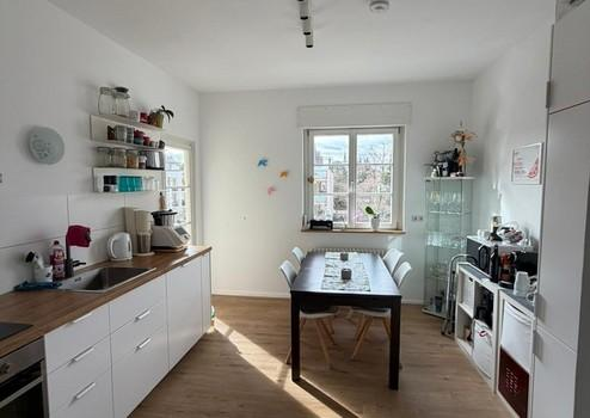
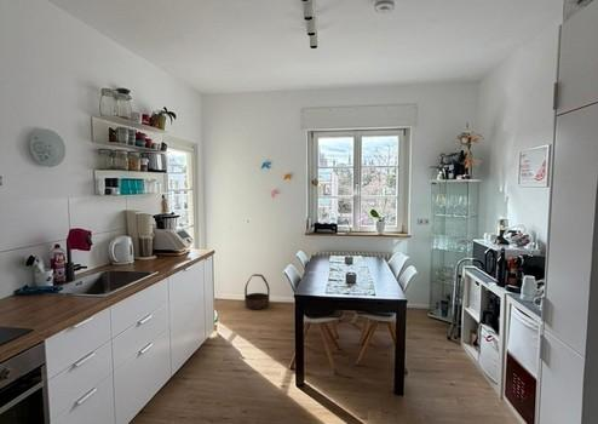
+ basket (257, 293)
